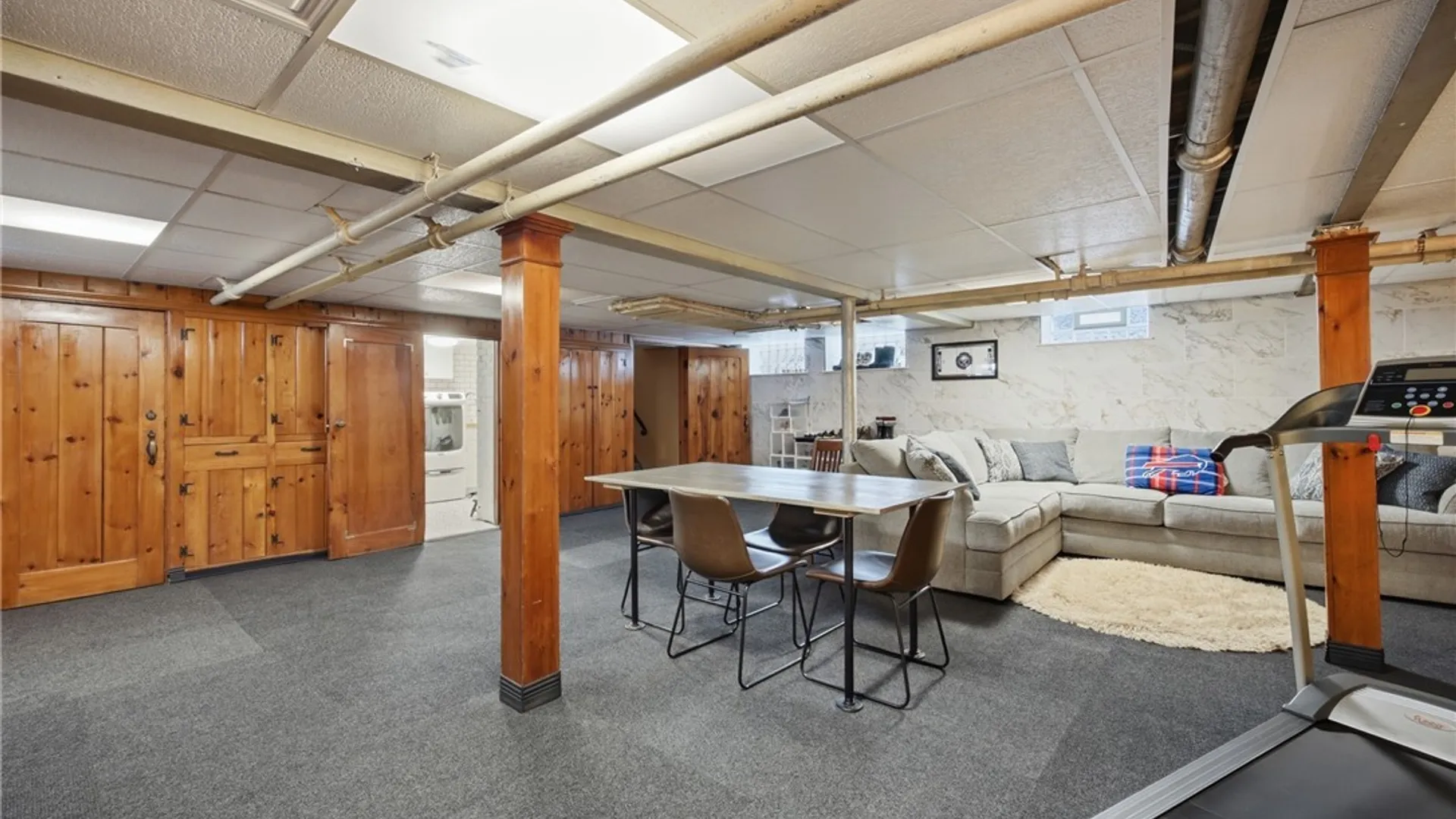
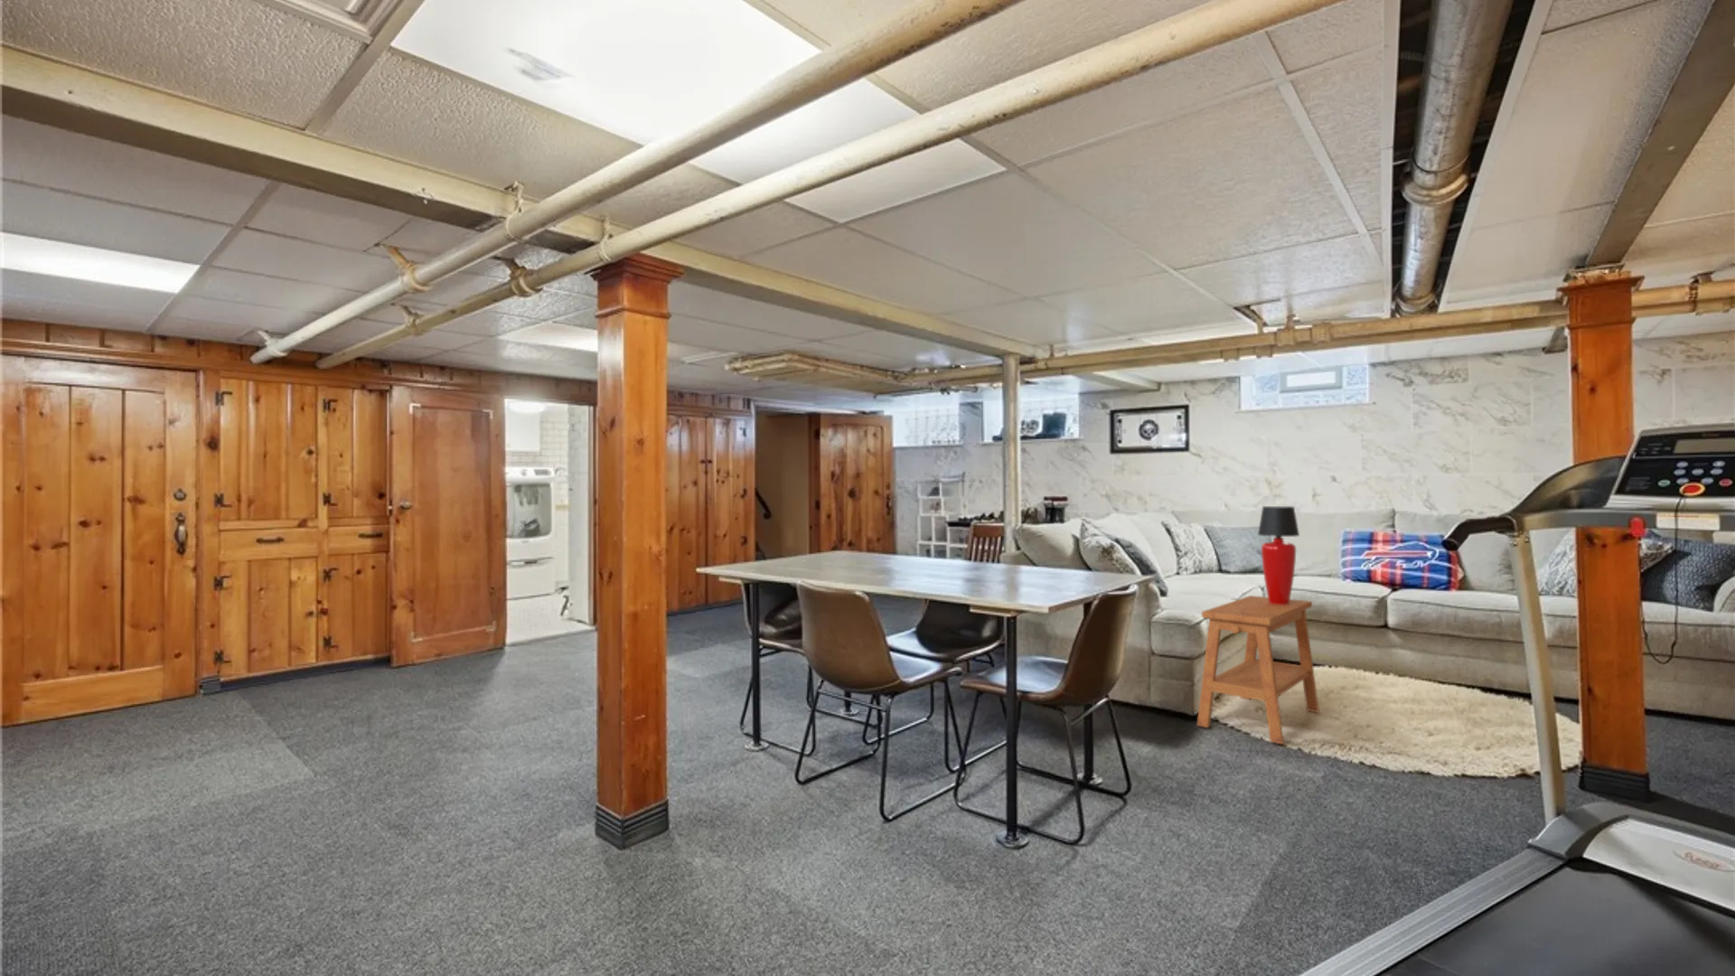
+ side table (1258, 663)
+ table lamp (1277, 554)
